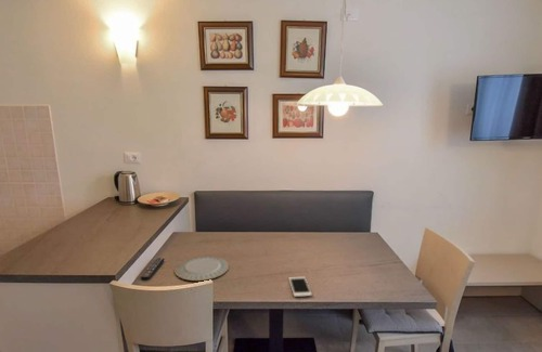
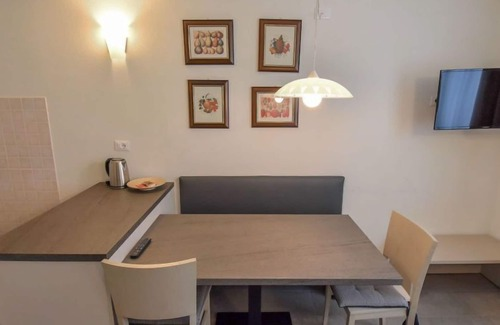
- chinaware (202, 265)
- cell phone (299, 286)
